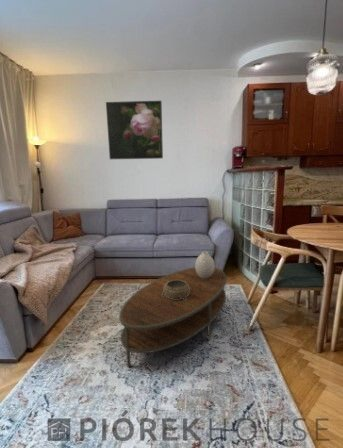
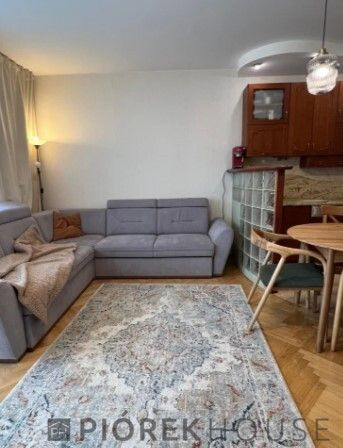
- coffee table (180, 308)
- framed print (134, 130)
- vase (204, 264)
- decorative bowl (177, 289)
